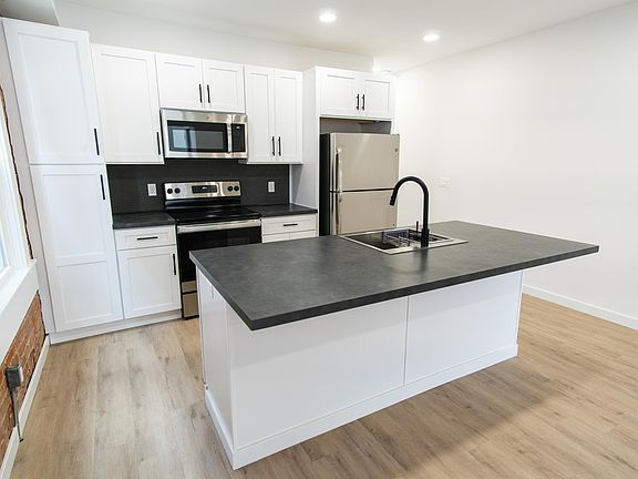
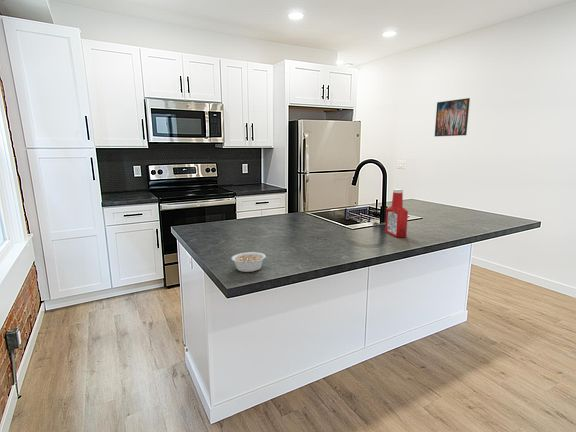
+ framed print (451, 118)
+ soap bottle (396, 212)
+ legume (250, 261)
